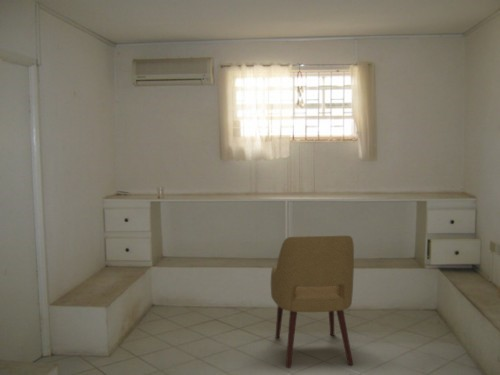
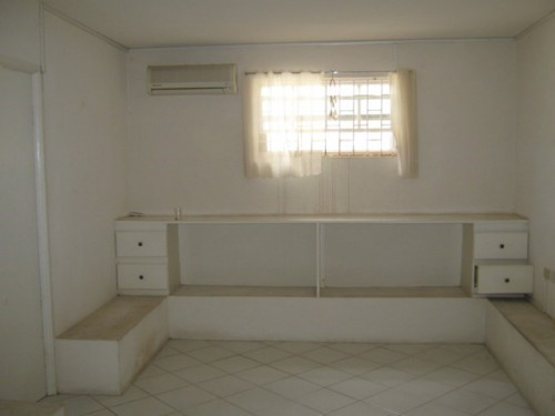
- chair (312, 291)
